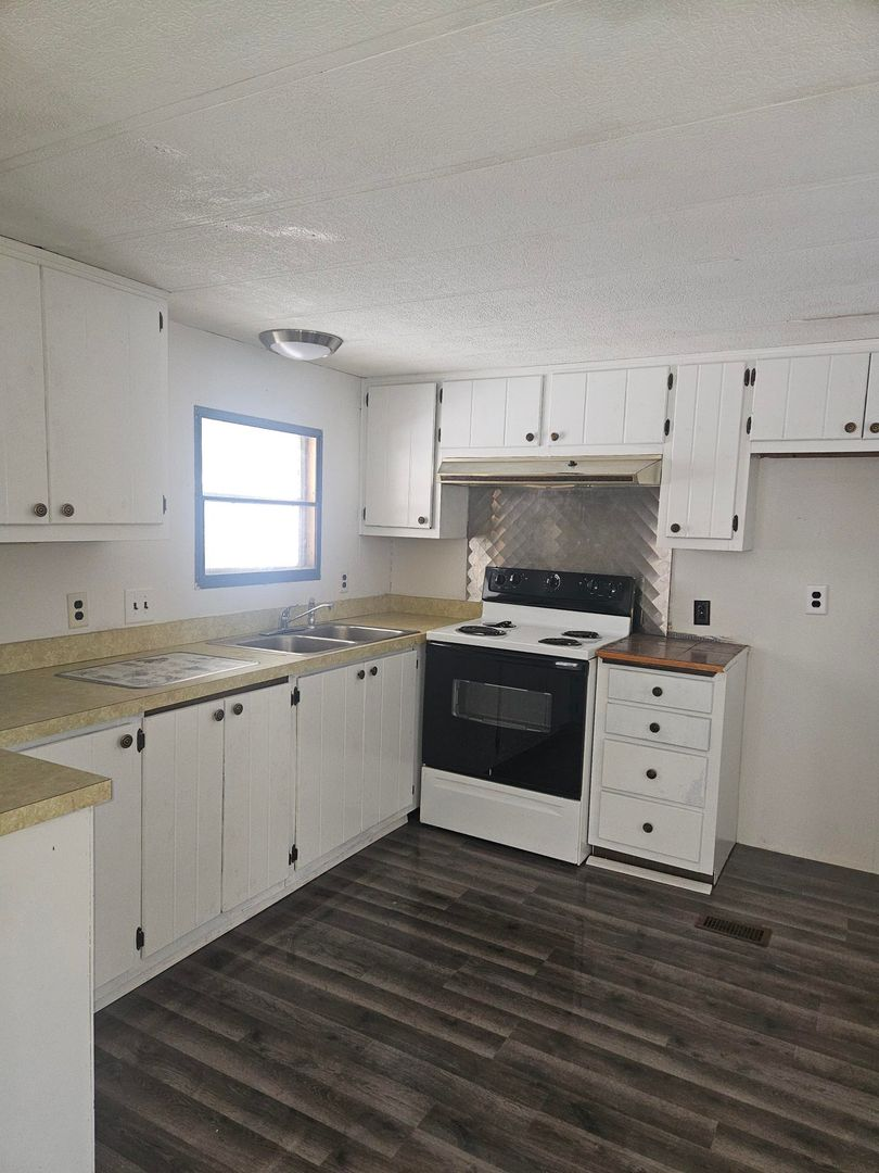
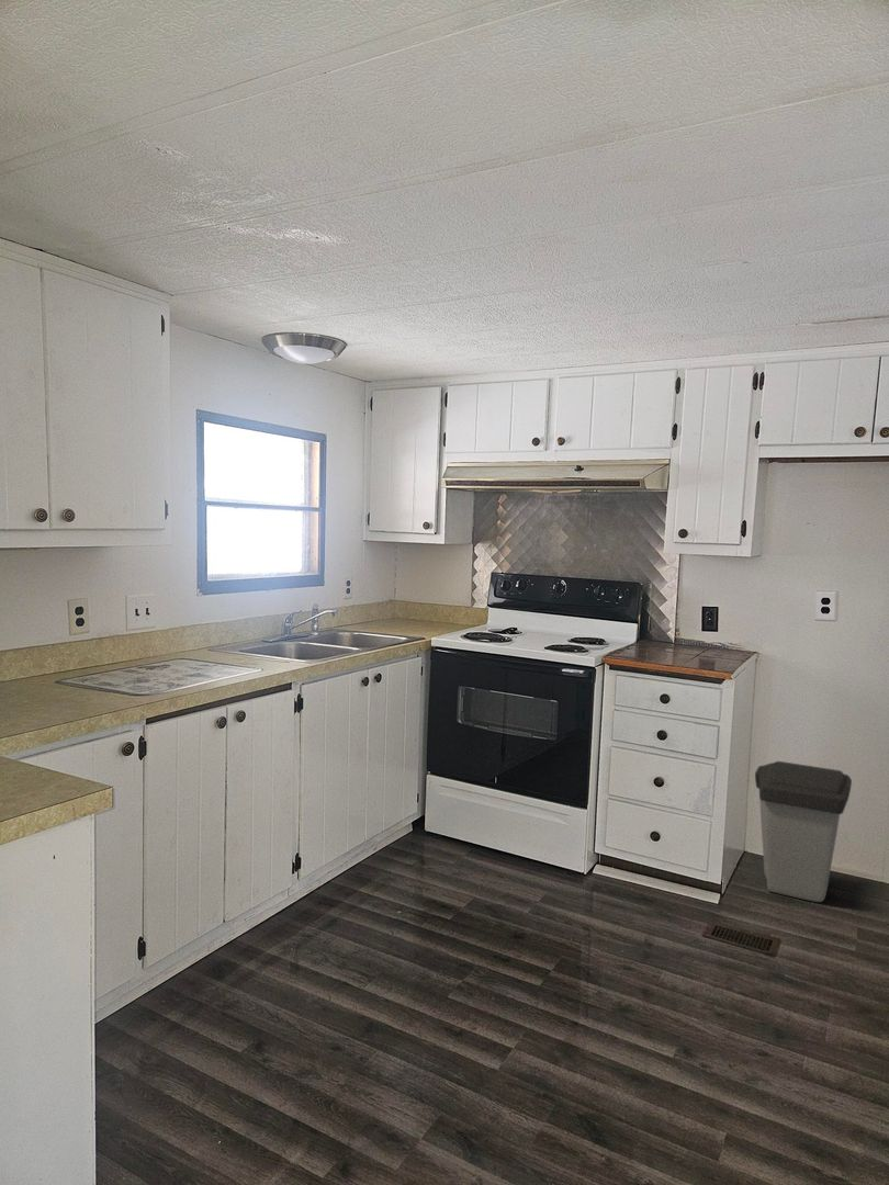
+ trash can (799, 828)
